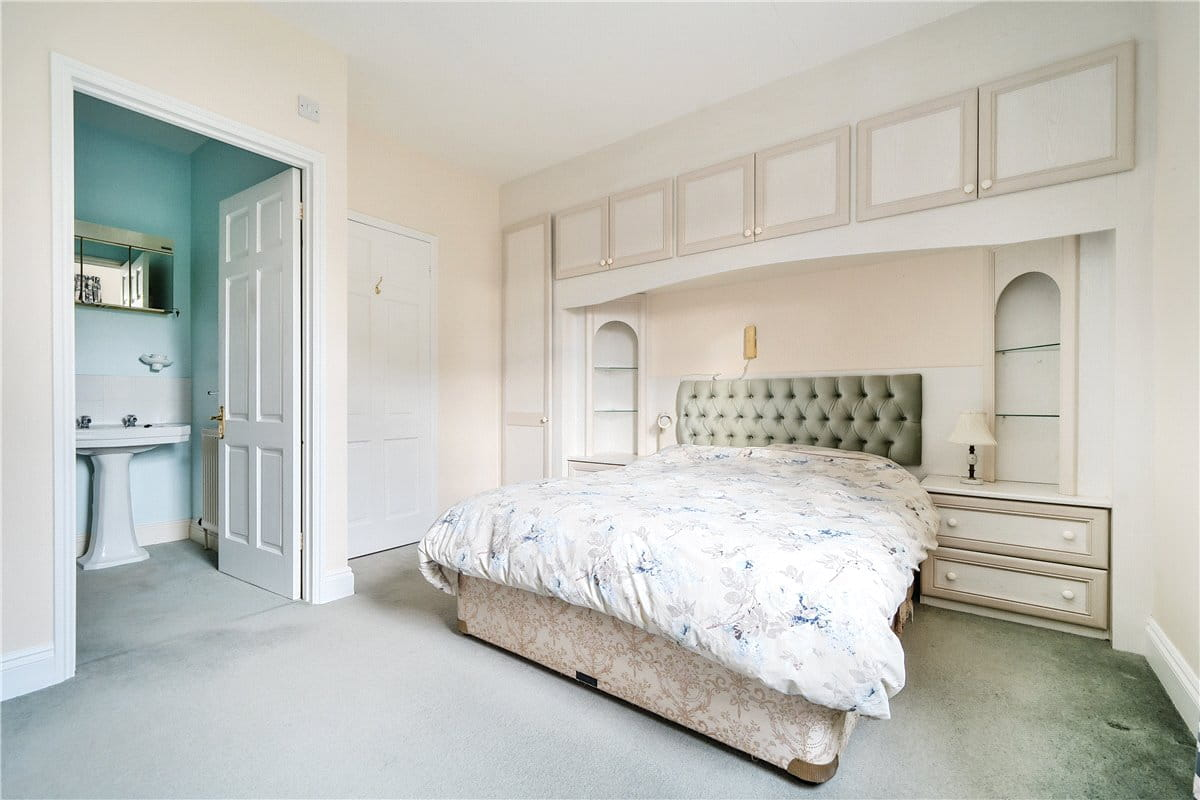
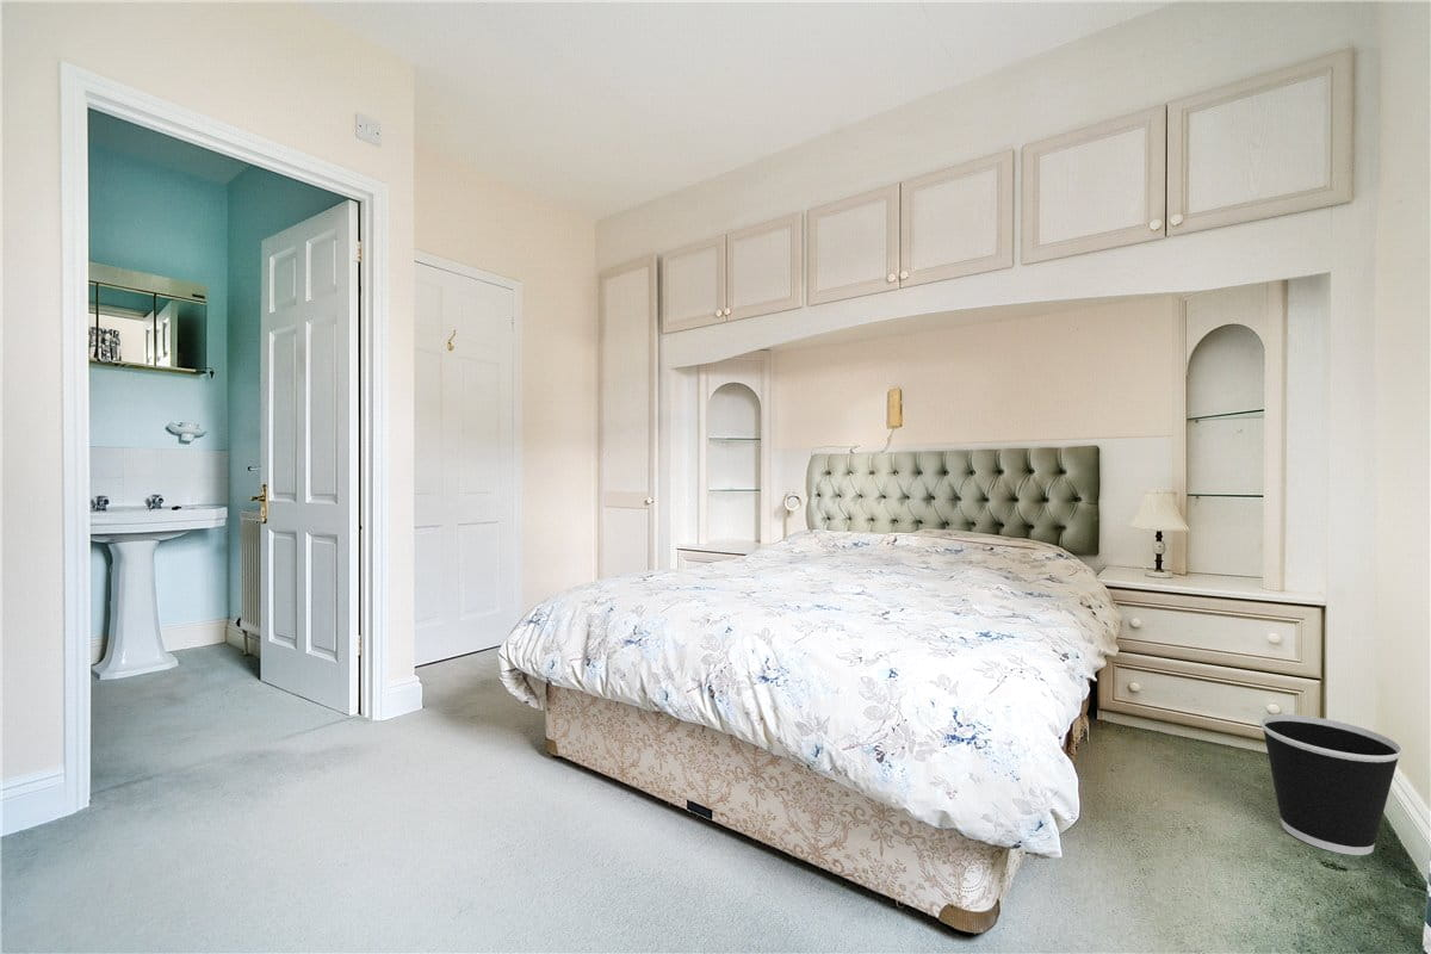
+ wastebasket (1326, 783)
